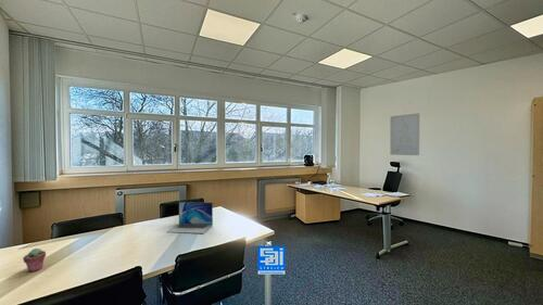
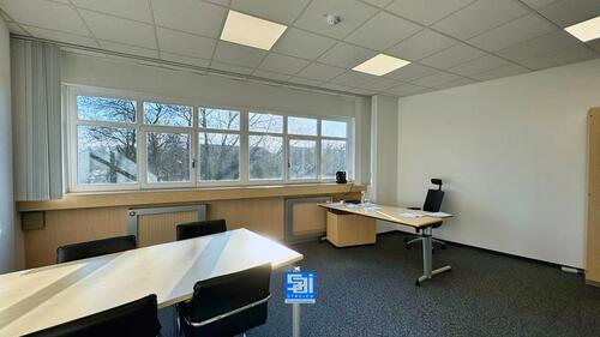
- laptop (190, 216)
- potted succulent (35, 258)
- wall art (404, 135)
